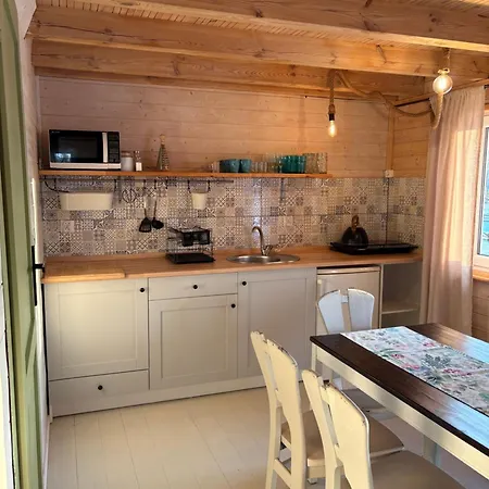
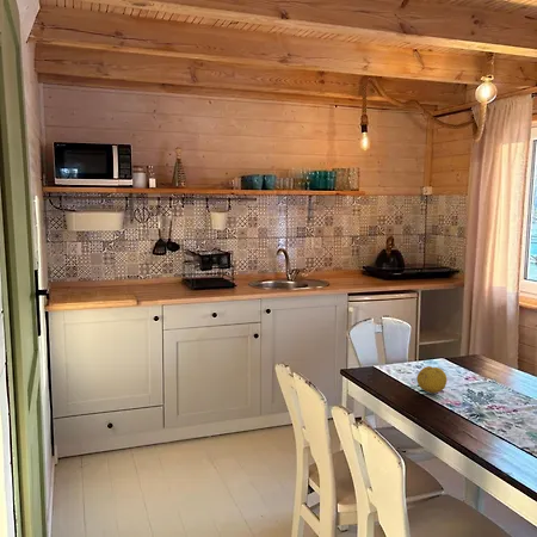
+ fruit (431, 379)
